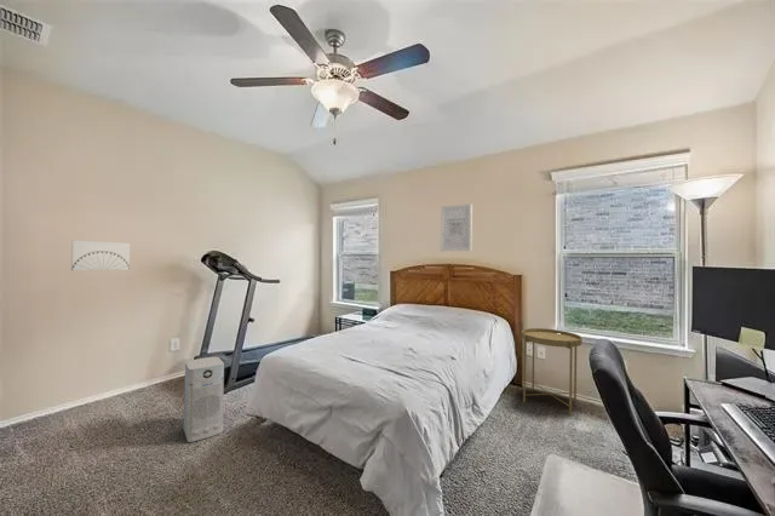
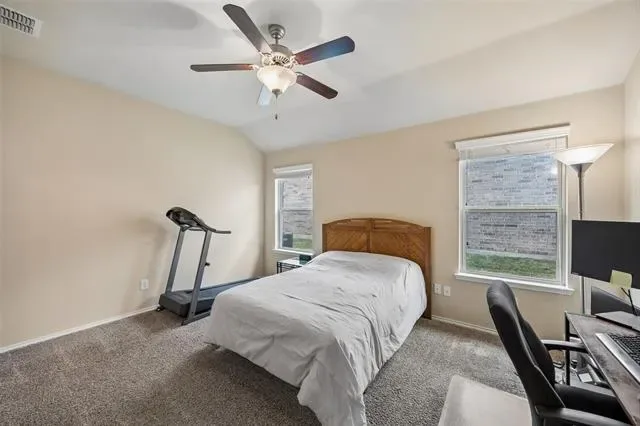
- wall art (102, 256)
- air purifier (203, 395)
- wall art (455, 228)
- side table (533, 367)
